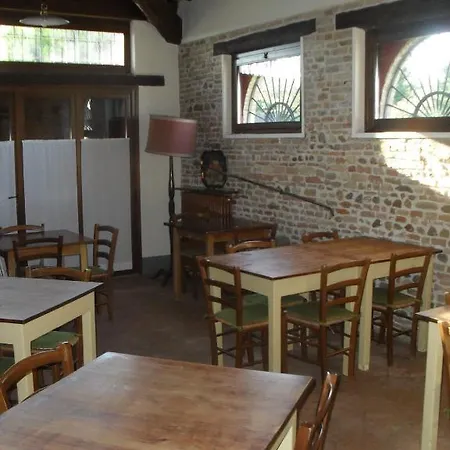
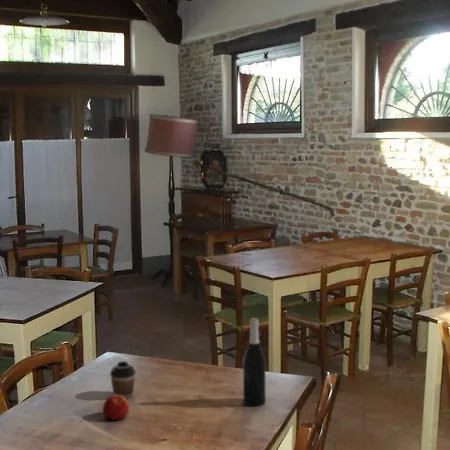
+ coffee cup (123, 380)
+ wine bottle (254, 361)
+ apple (116, 406)
